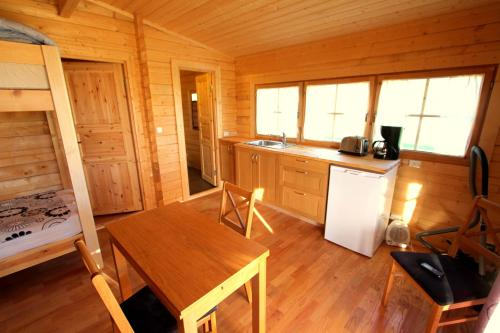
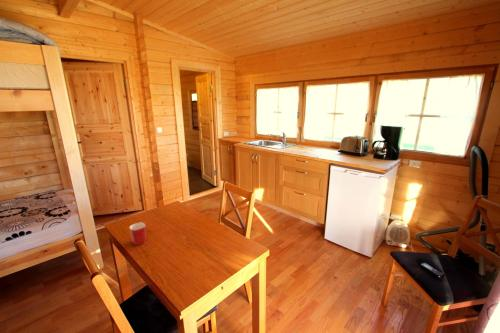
+ mug (137, 232)
